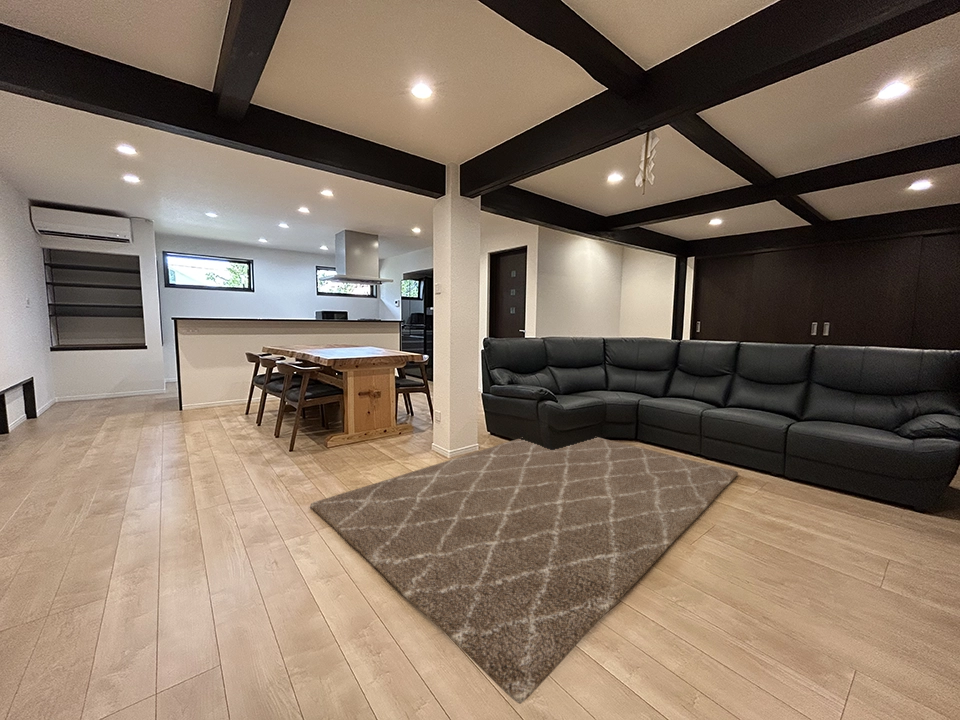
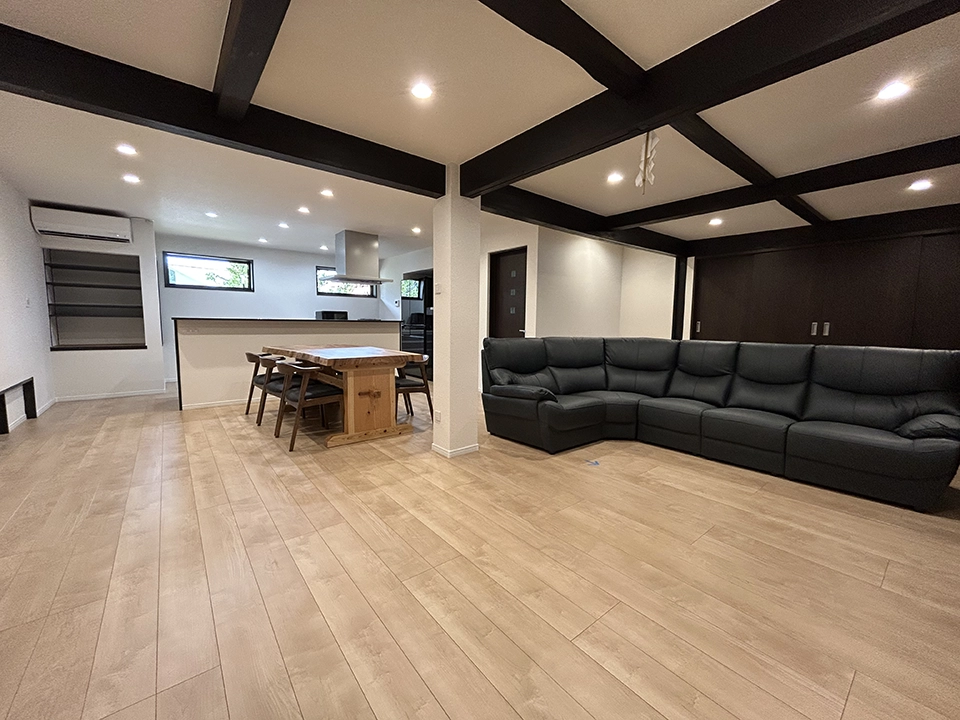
- rug (548, 487)
